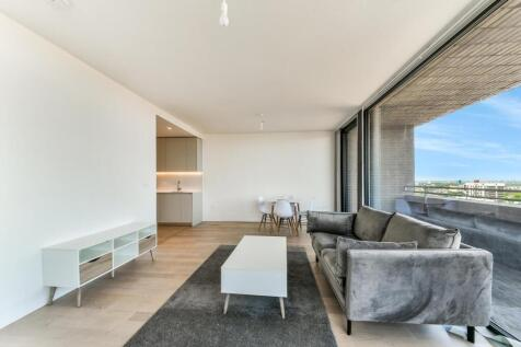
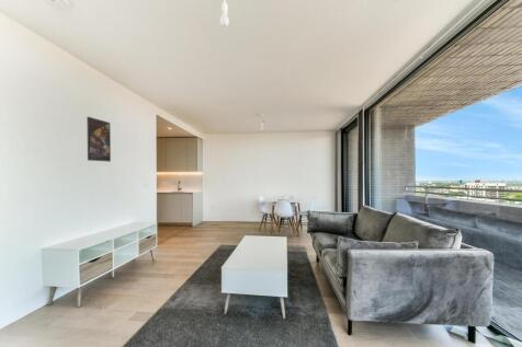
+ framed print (99, 140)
